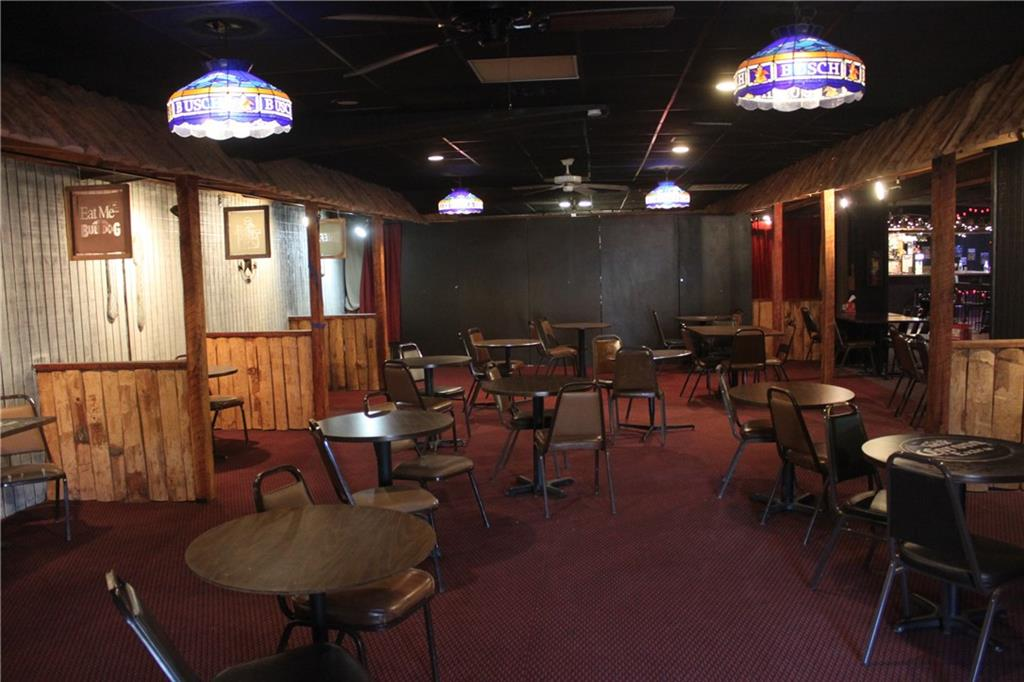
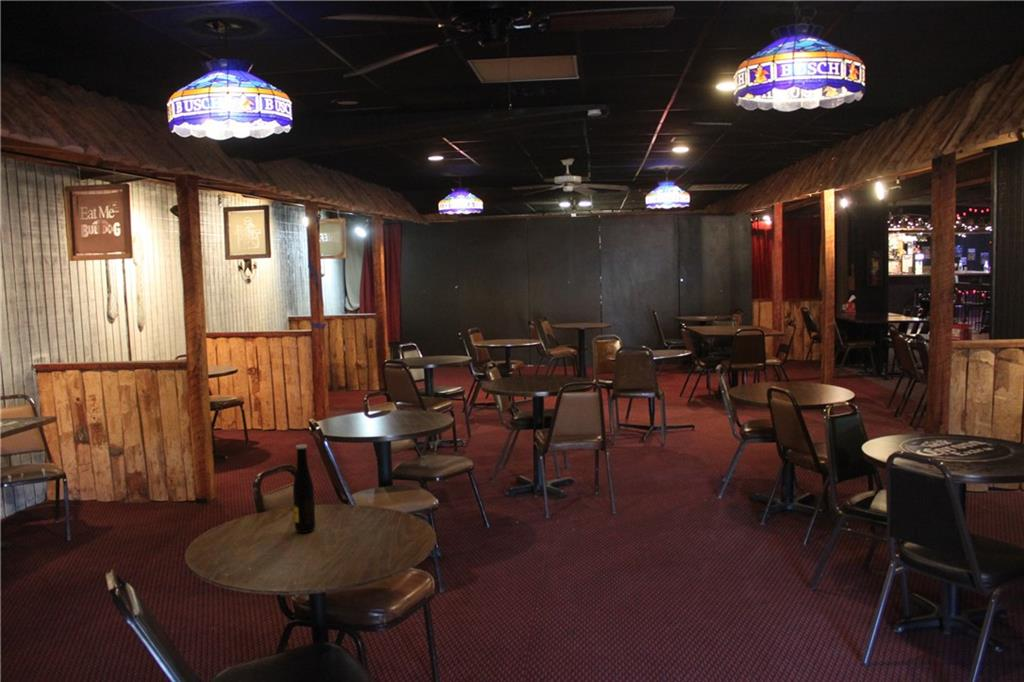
+ beer bottle (303, 488)
